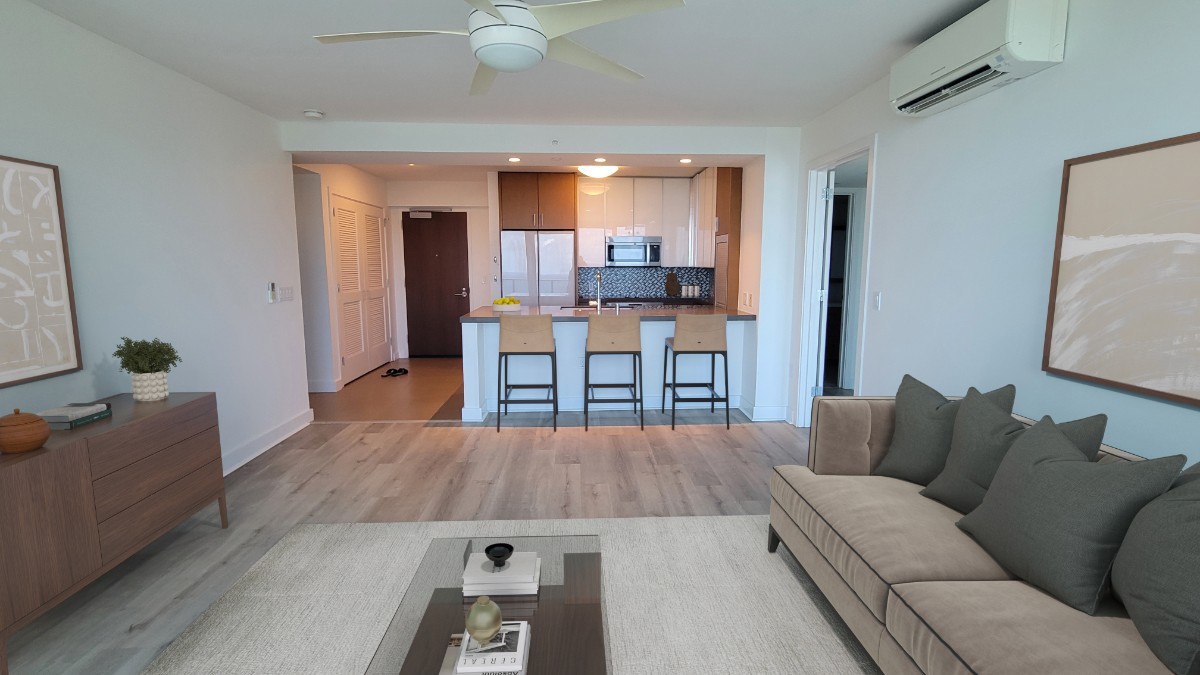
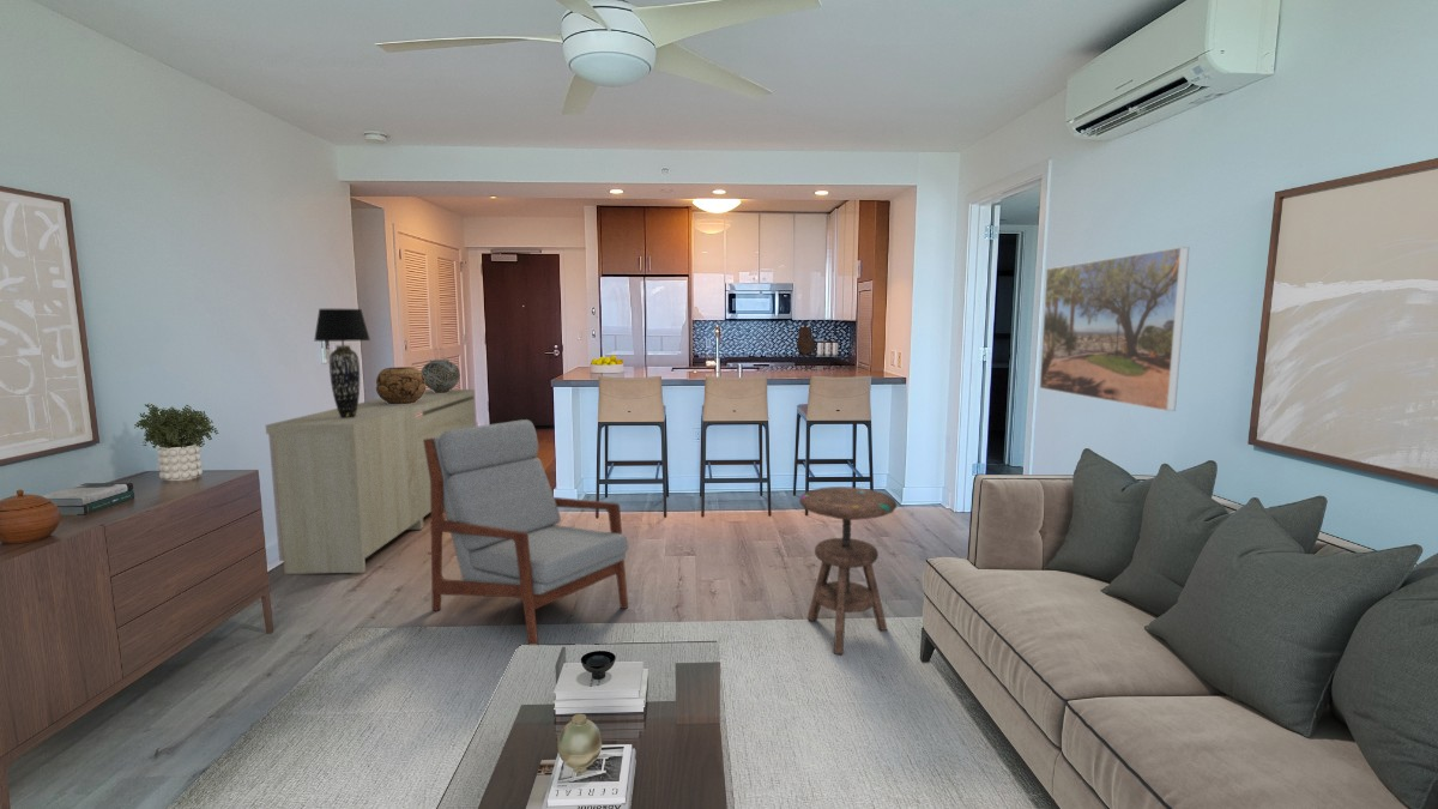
+ side table (845, 566)
+ table lamp (344, 363)
+ vase (440, 375)
+ armchair (530, 521)
+ decorative bowl (400, 385)
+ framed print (1101, 330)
+ sideboard (387, 463)
